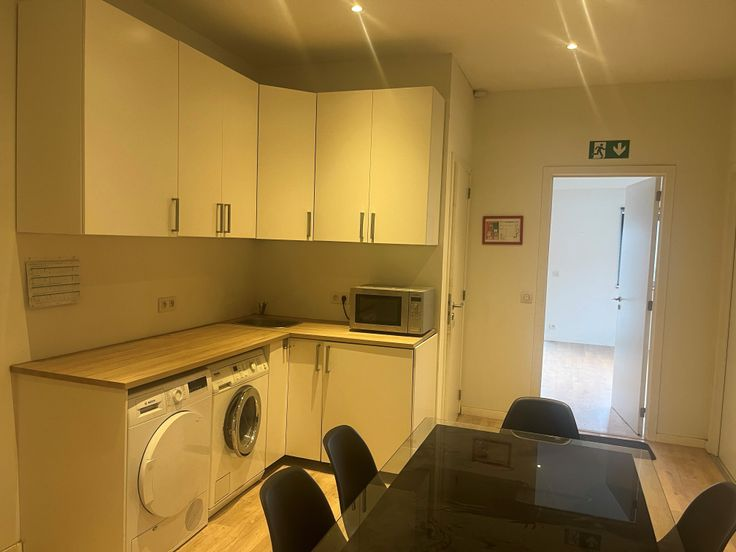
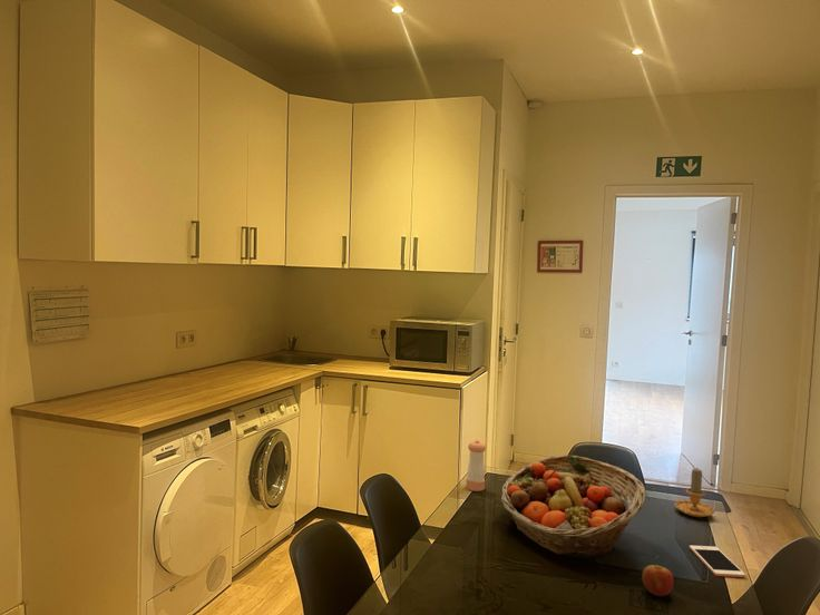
+ apple (657, 578)
+ candle (693, 490)
+ fruit basket (568, 501)
+ pepper shaker (476, 463)
+ cell phone (715, 560)
